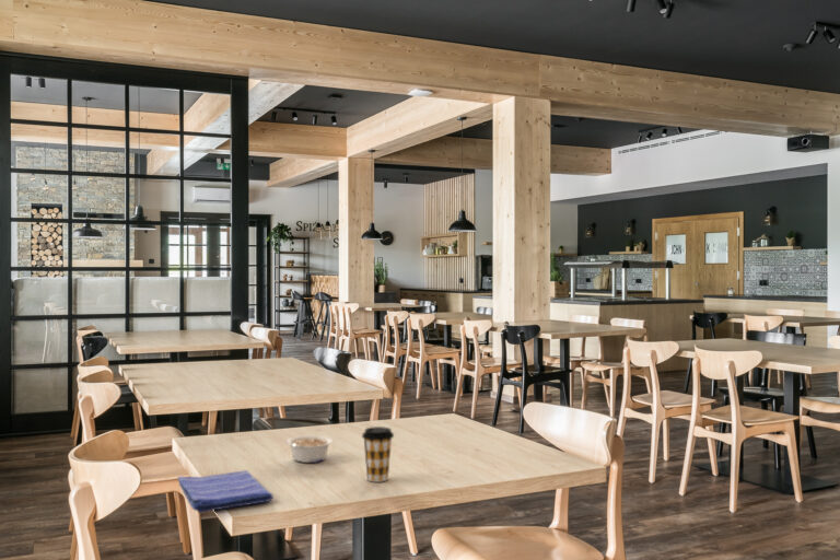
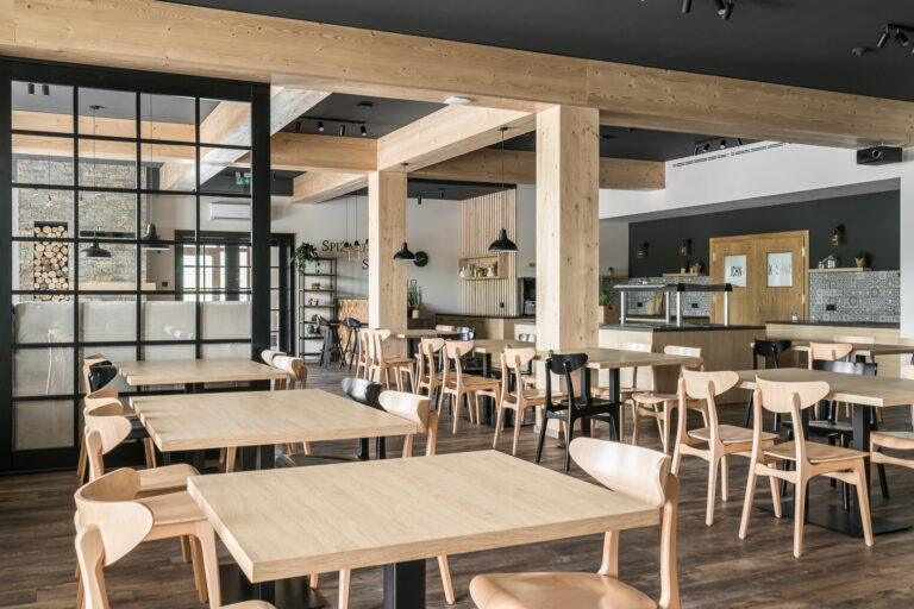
- legume (310, 447)
- coffee cup (377, 454)
- dish towel (223, 487)
